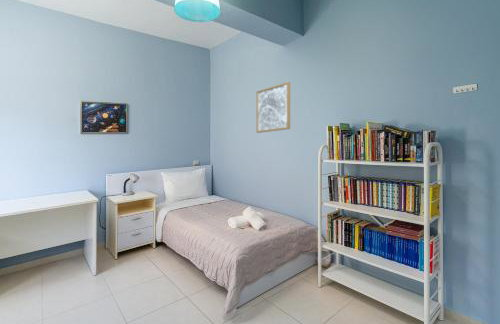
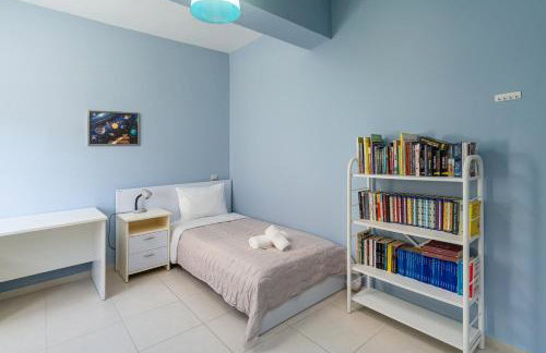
- wall art (272, 109)
